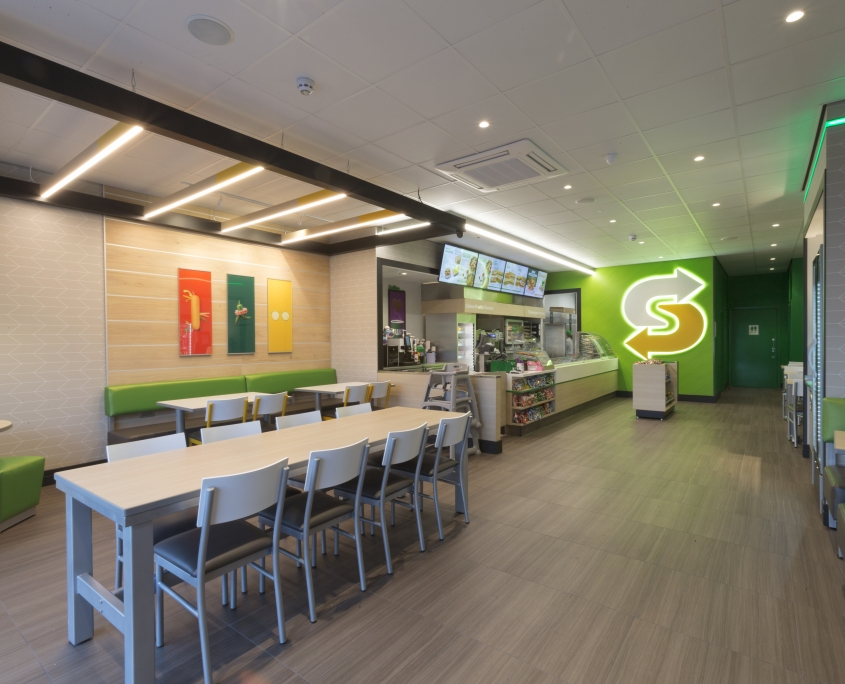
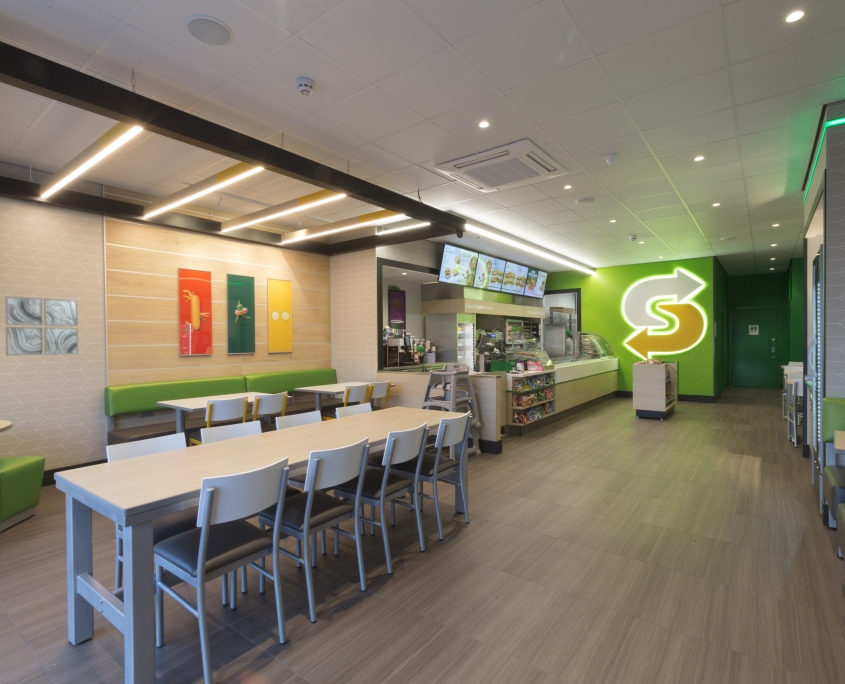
+ wall art (44, 327)
